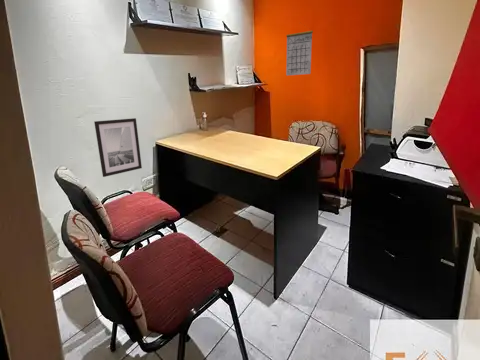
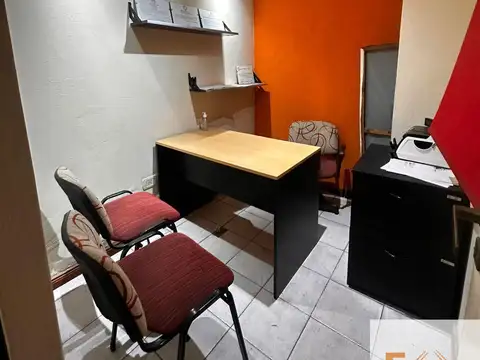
- wall art (119, 146)
- calendar (298, 49)
